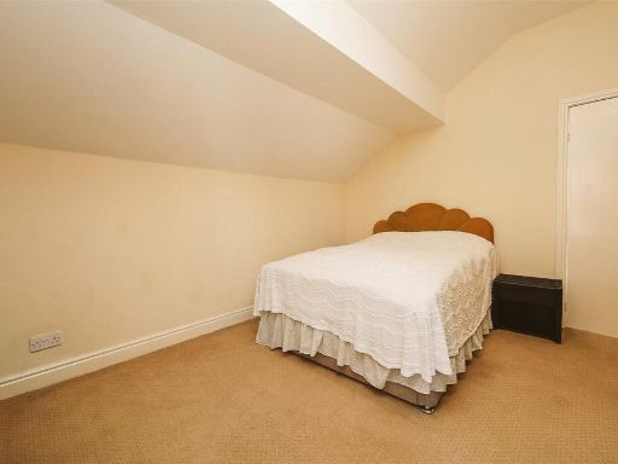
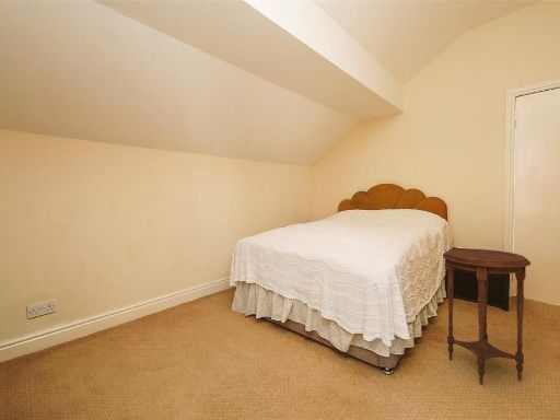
+ side table (482, 312)
